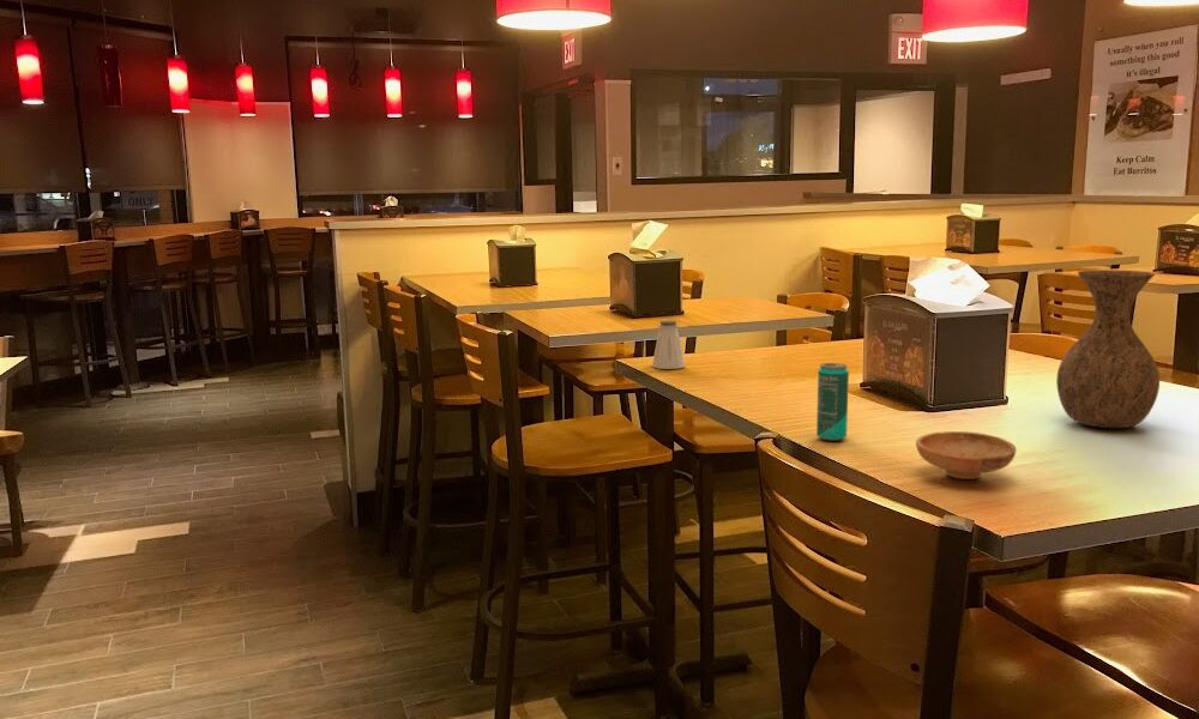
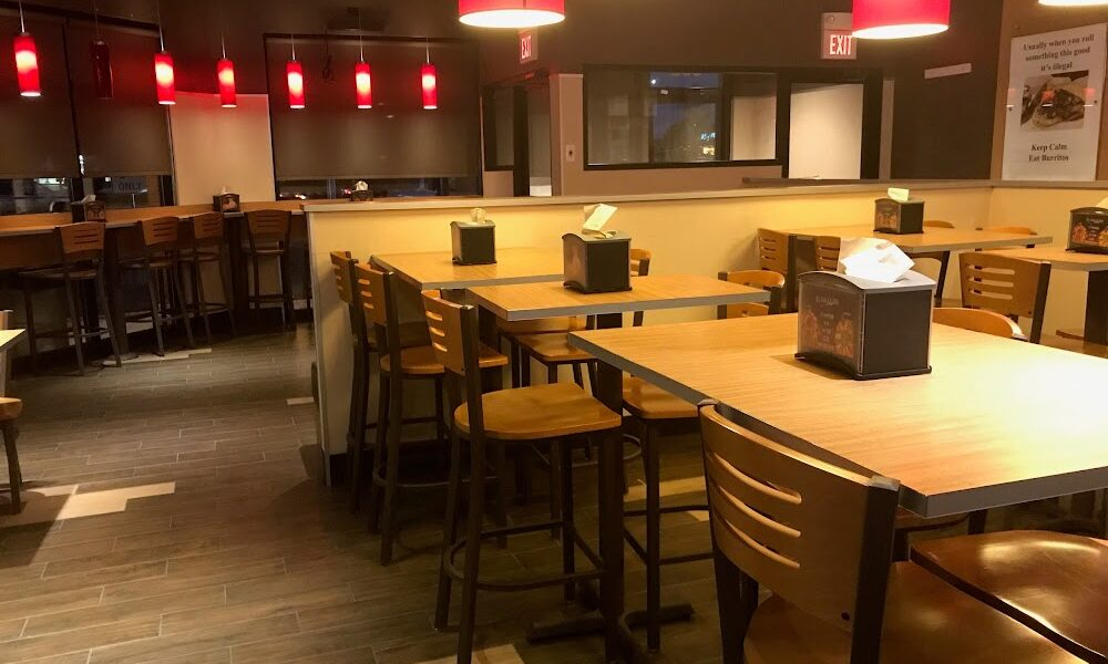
- vase (1109, 349)
- beverage can (832, 400)
- bowl (964, 459)
- saltshaker (668, 343)
